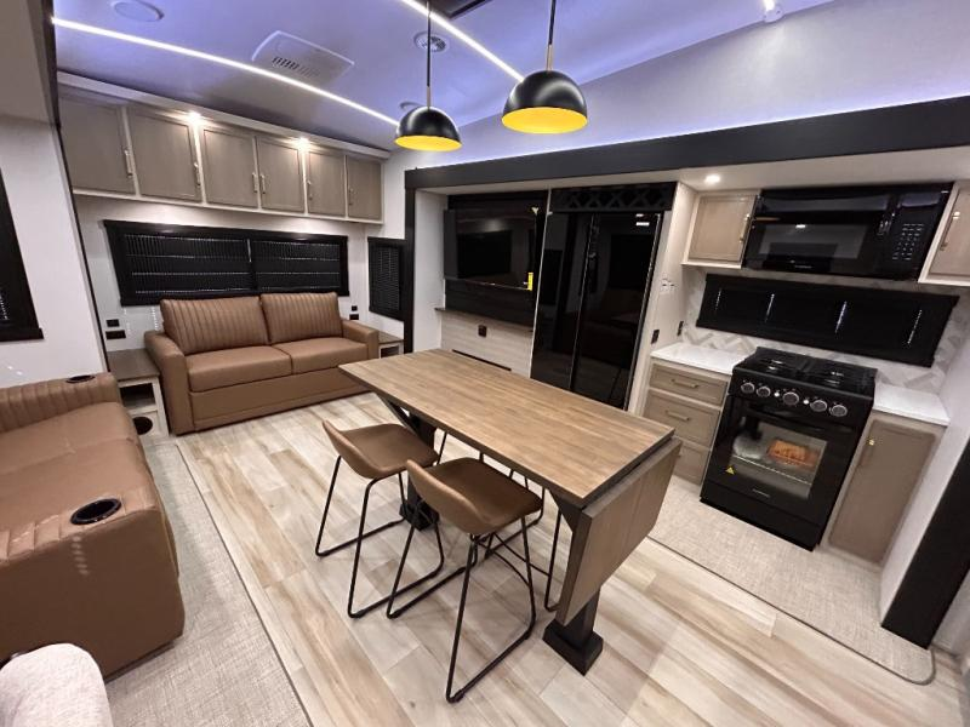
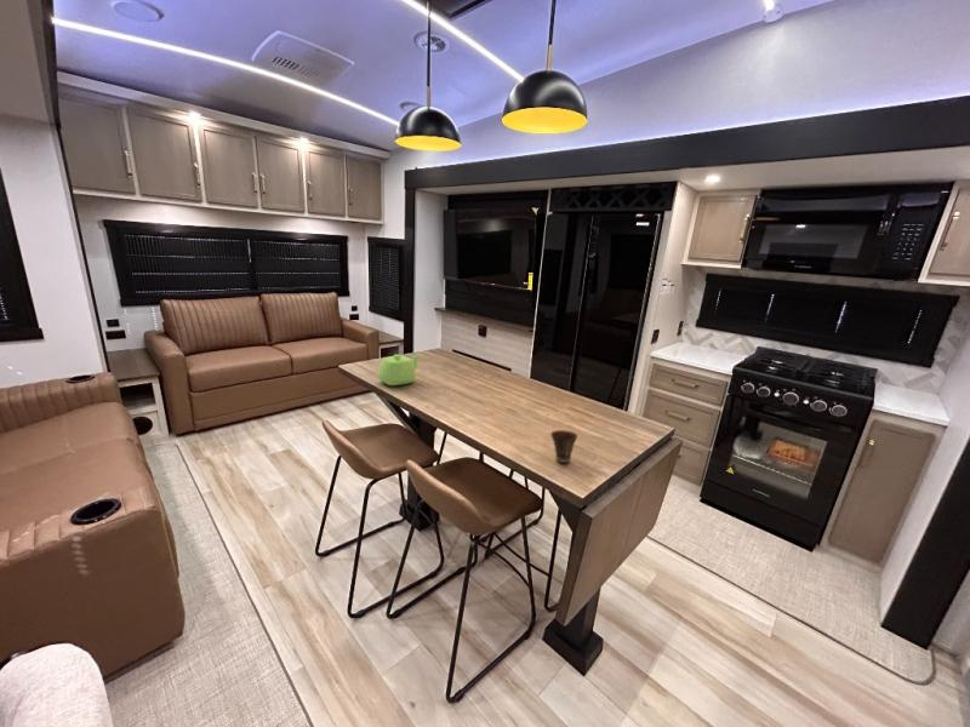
+ cup (563, 446)
+ teapot (401, 367)
